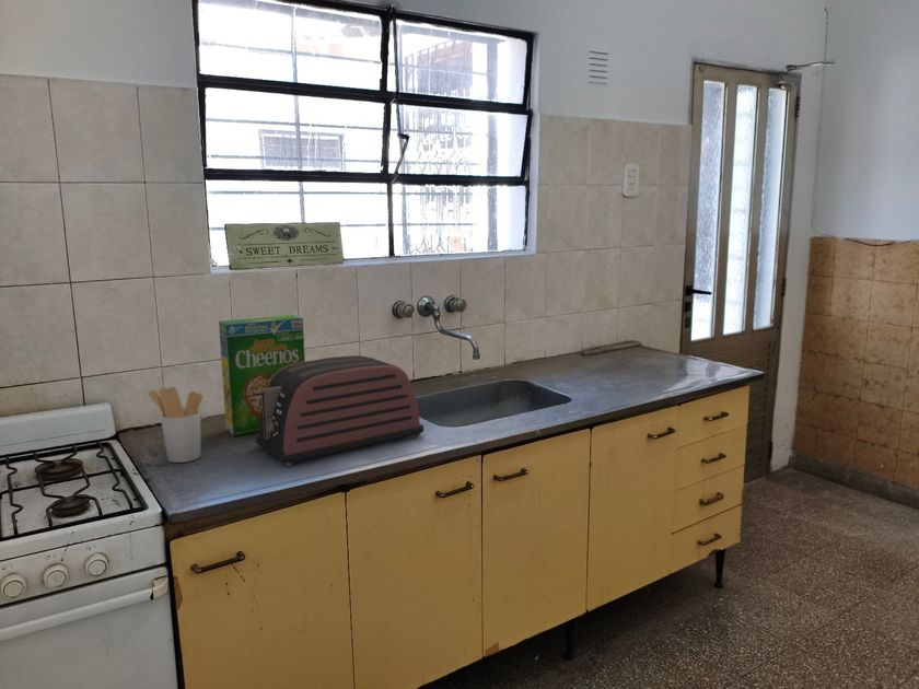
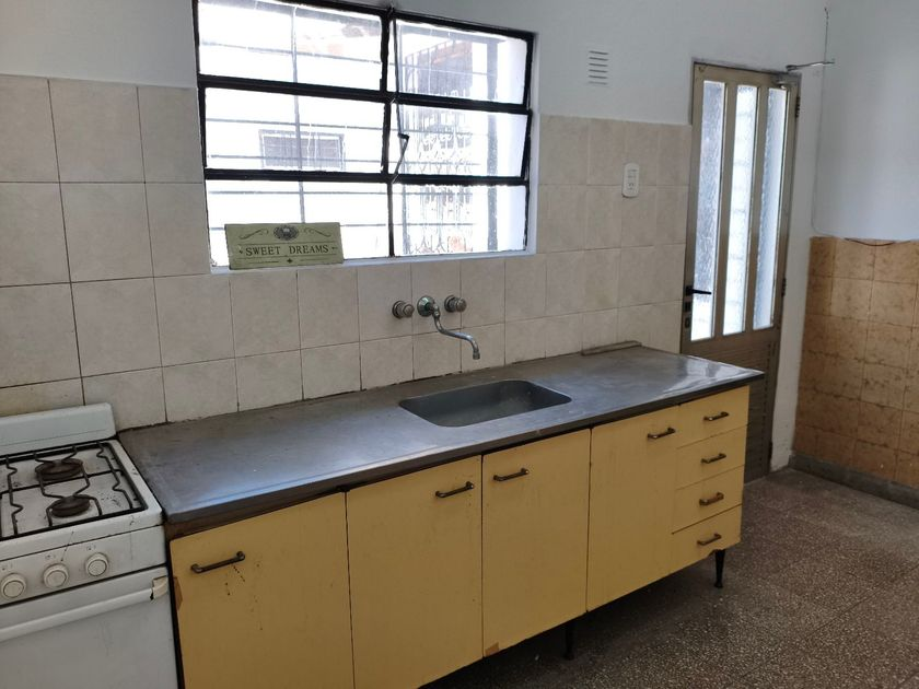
- utensil holder (175, 422)
- cereal box (264, 373)
- toaster (336, 402)
